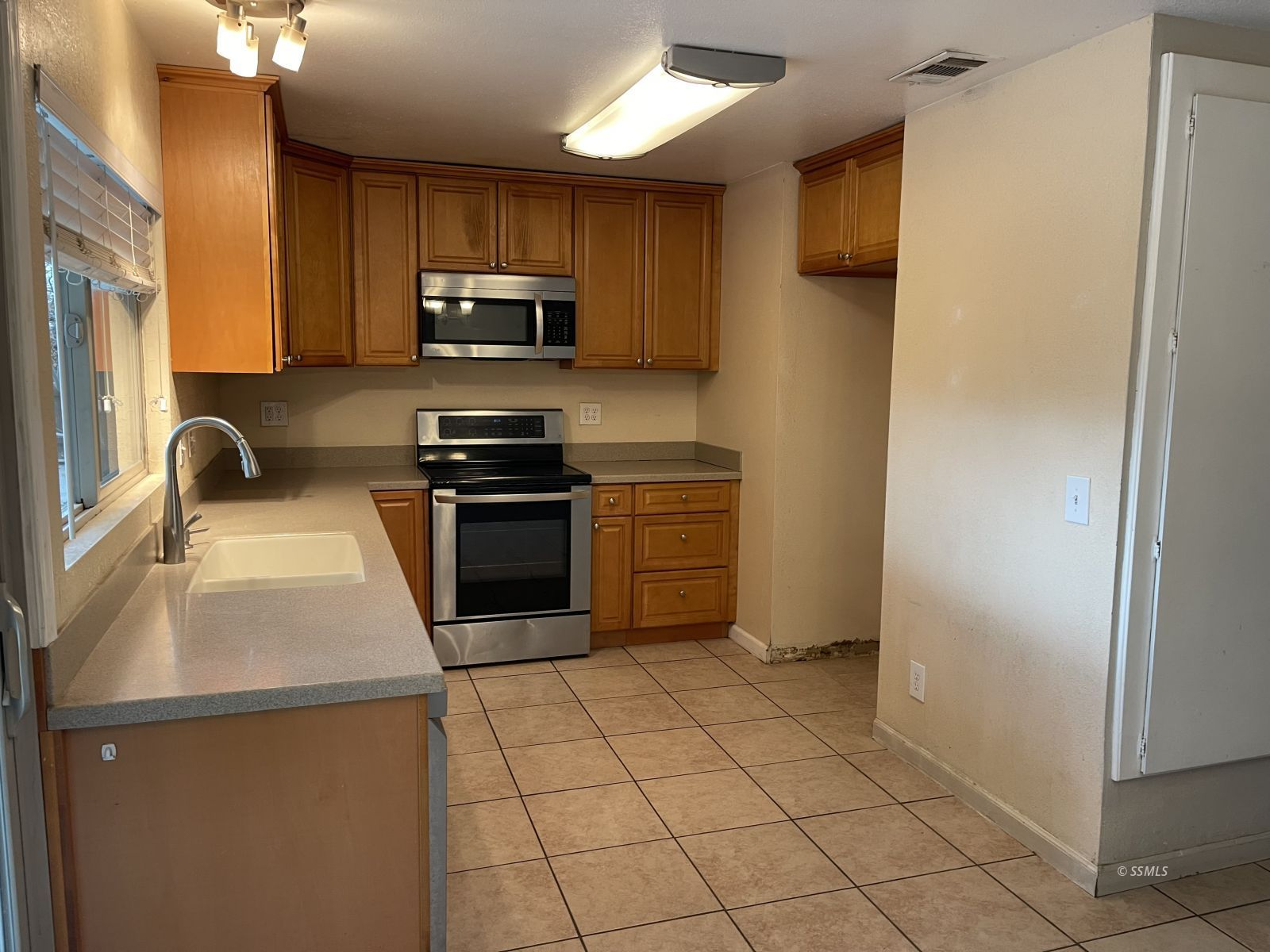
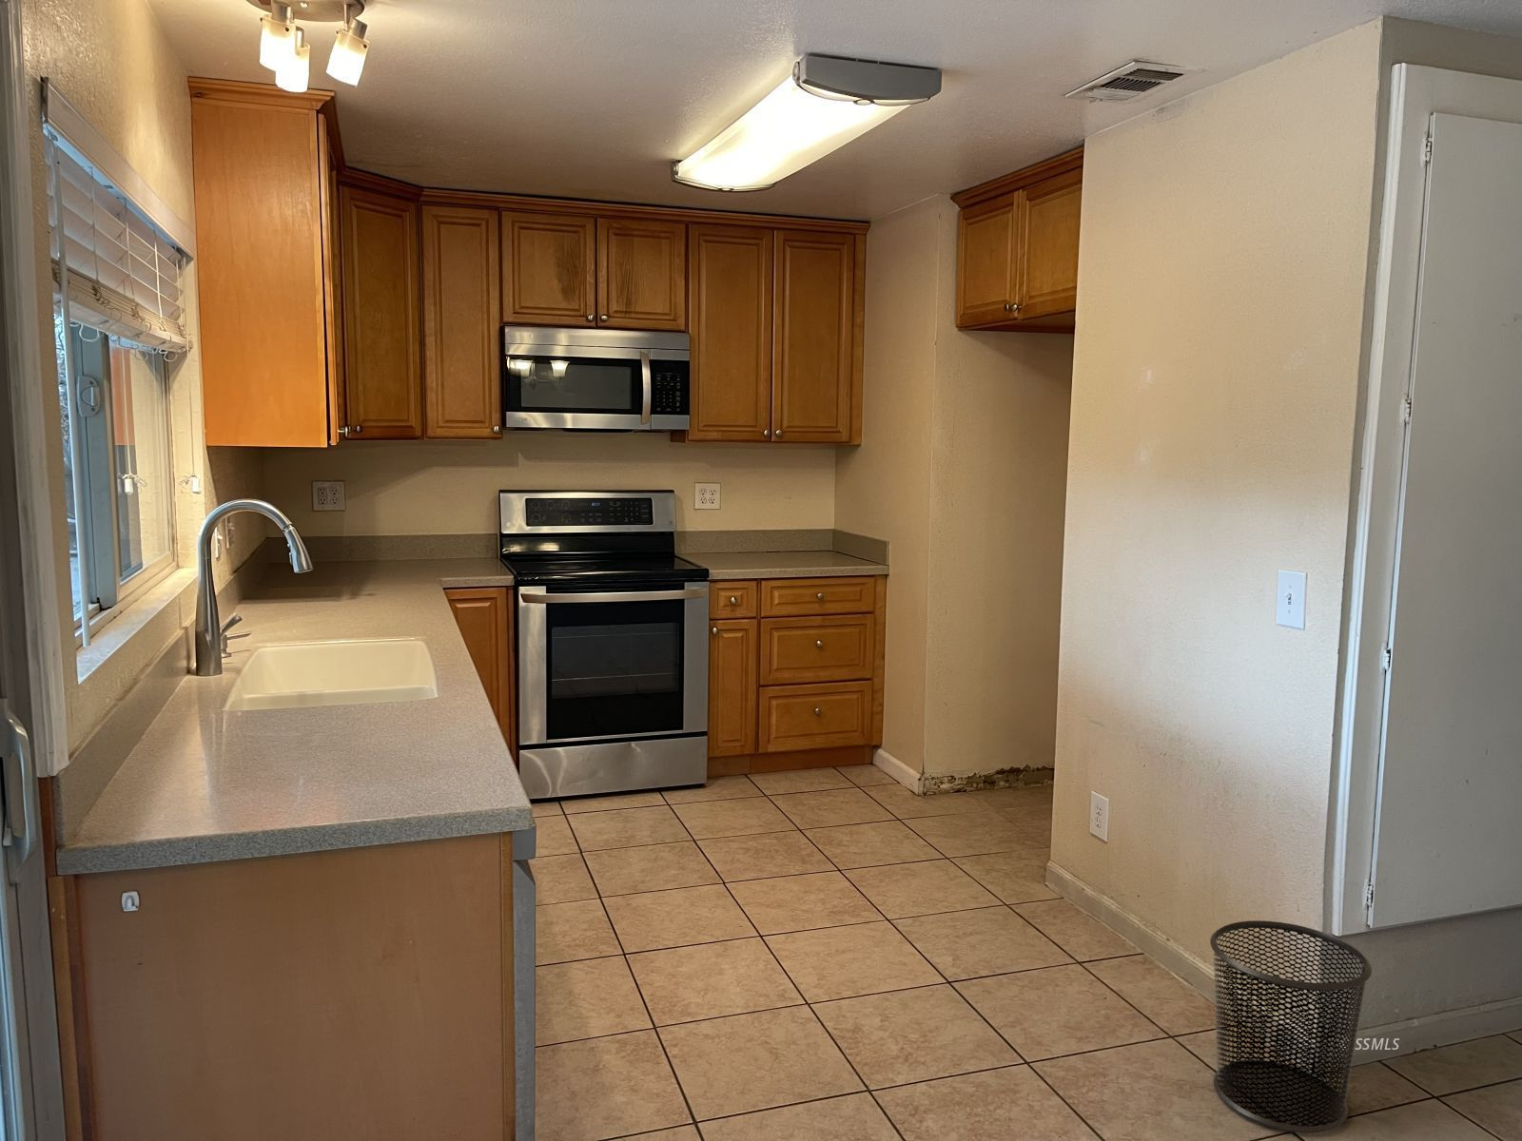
+ waste bin (1285, 1024)
